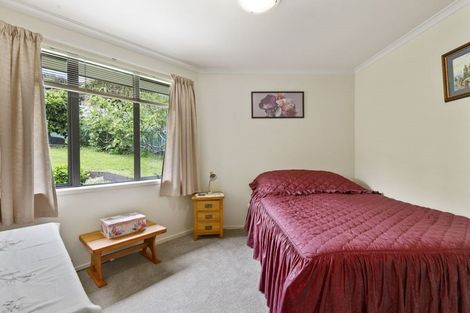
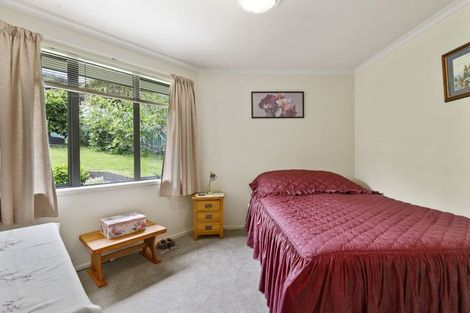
+ shoes (164, 242)
